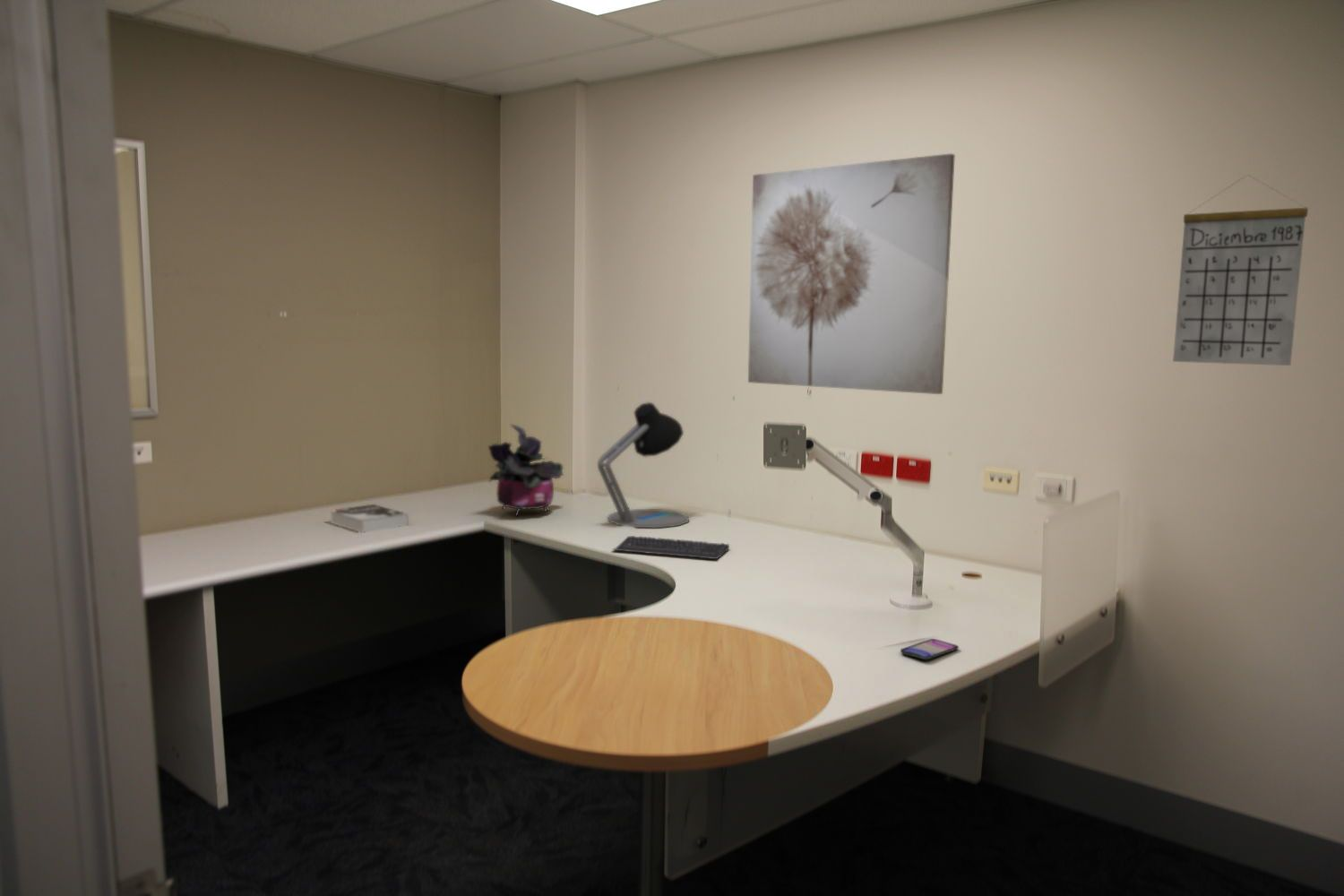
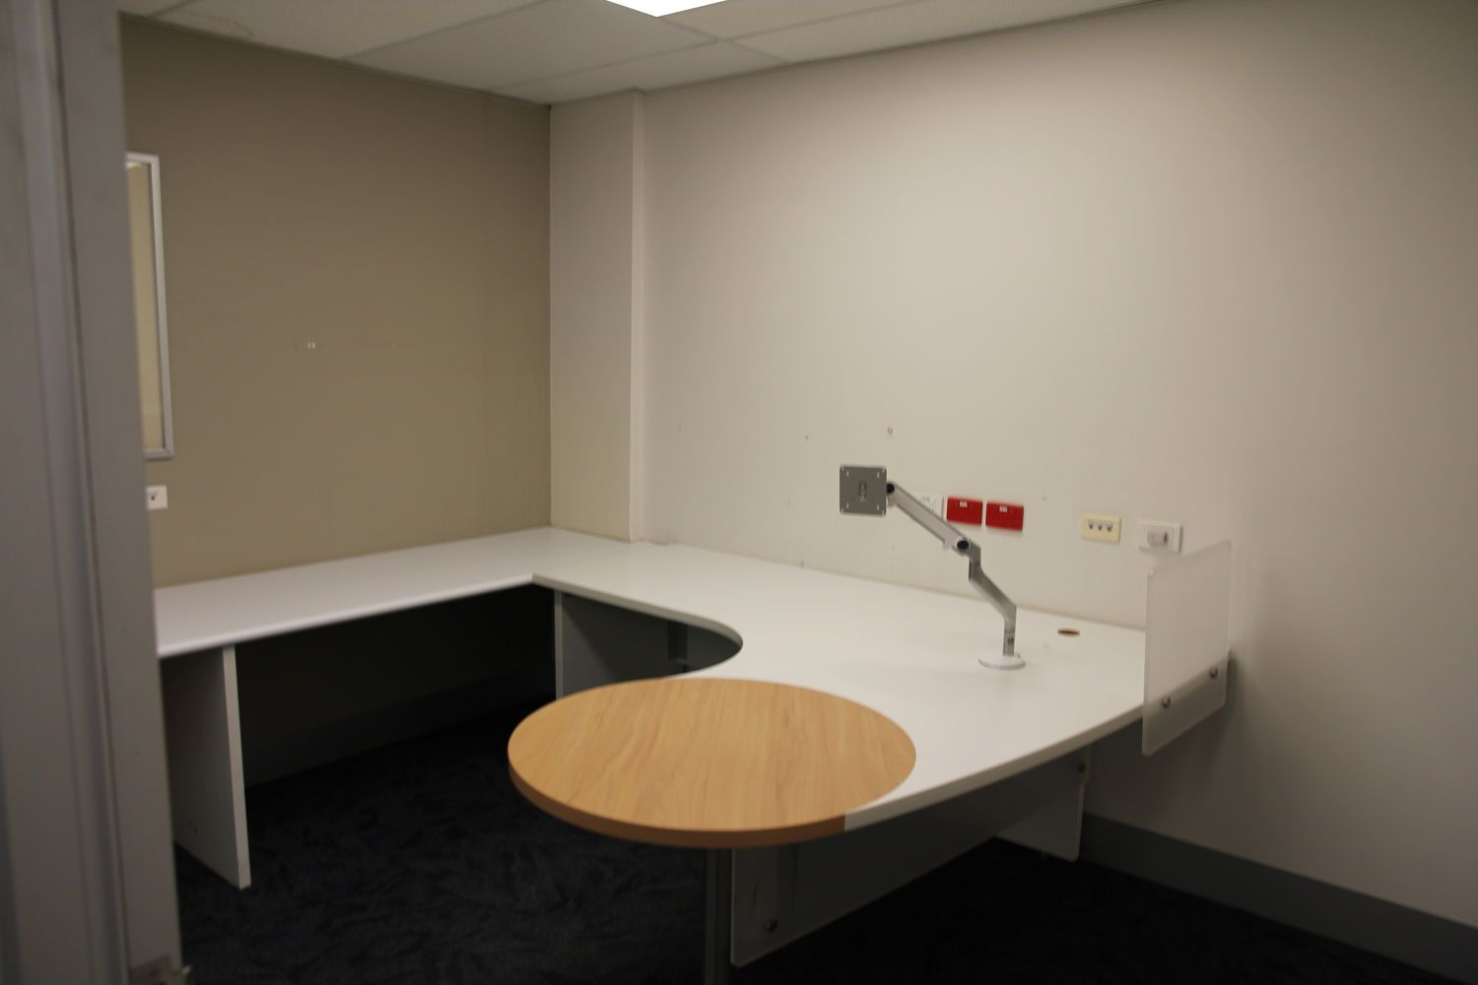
- desk lamp (643, 456)
- wall art (842, 278)
- keyboard (670, 547)
- smartphone (929, 649)
- book (368, 518)
- potted plant (527, 470)
- calendar (1238, 270)
